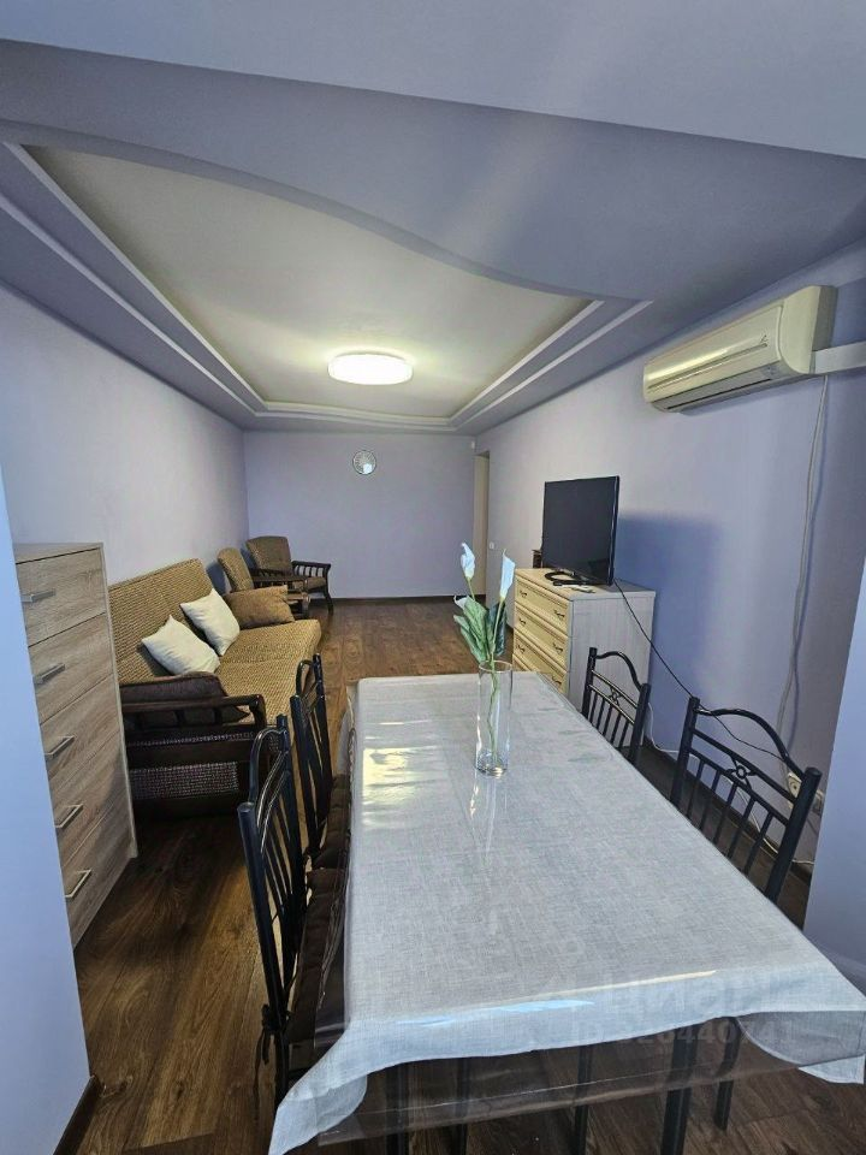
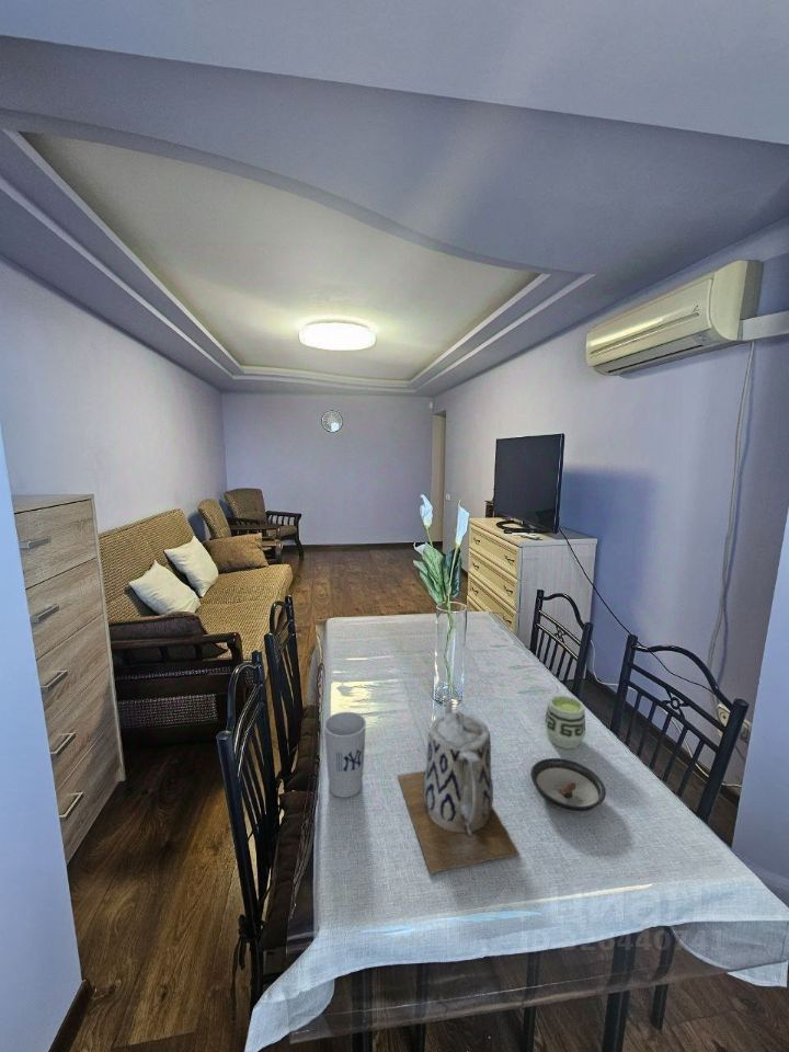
+ saucer (567, 788)
+ cup (564, 721)
+ cup (345, 754)
+ teapot (453, 763)
